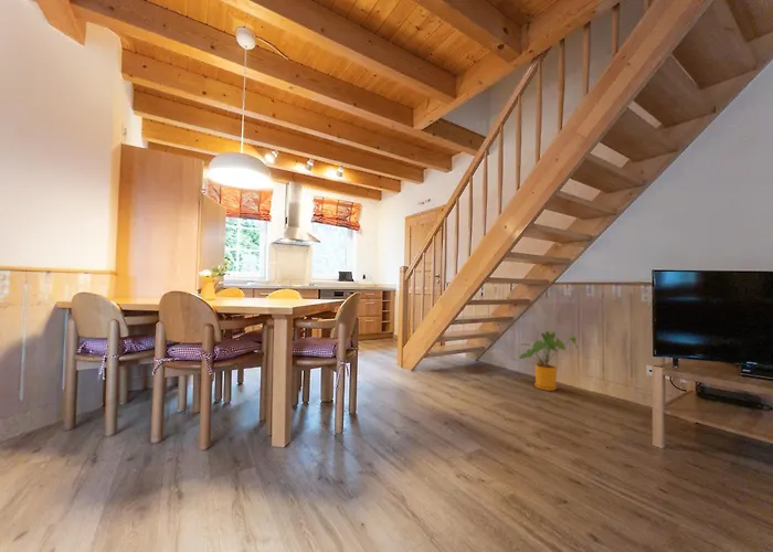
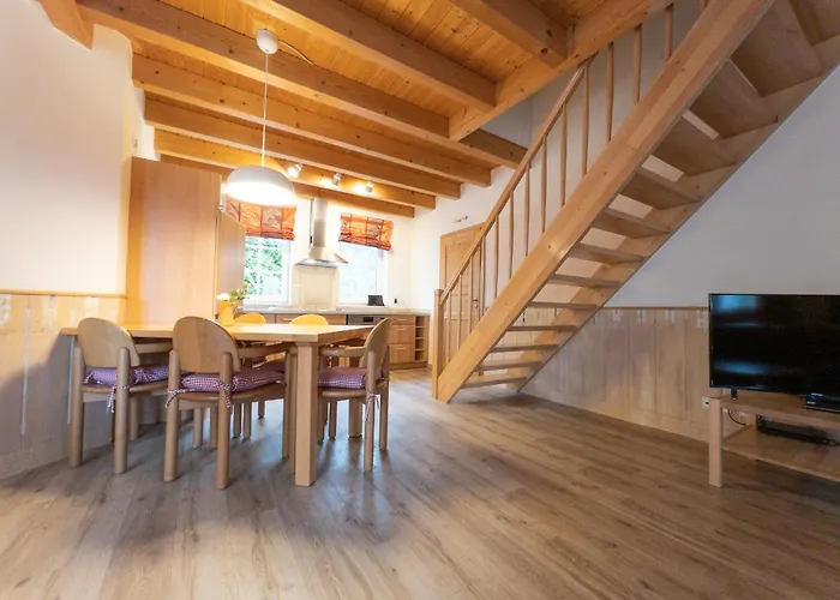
- house plant (546, 359)
